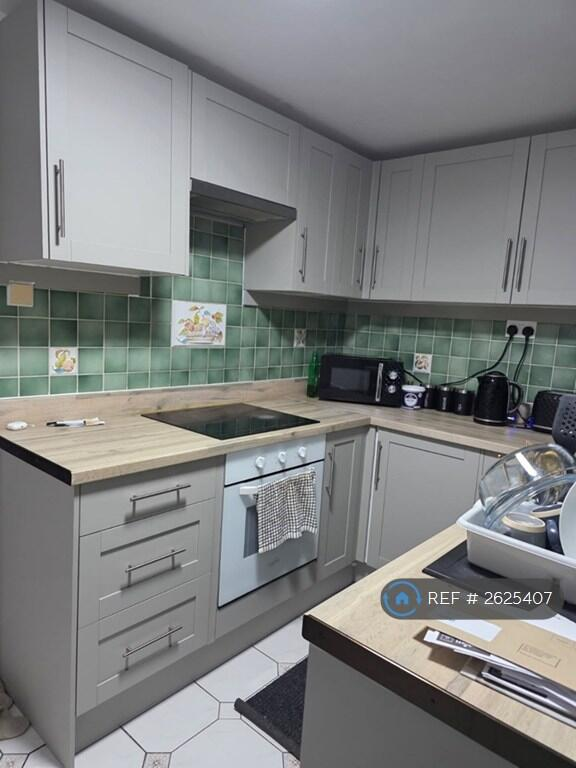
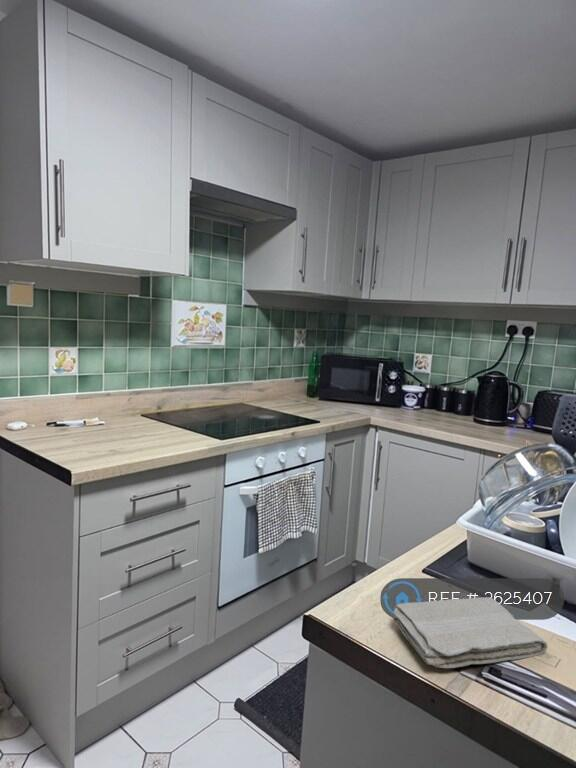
+ washcloth (464, 627)
